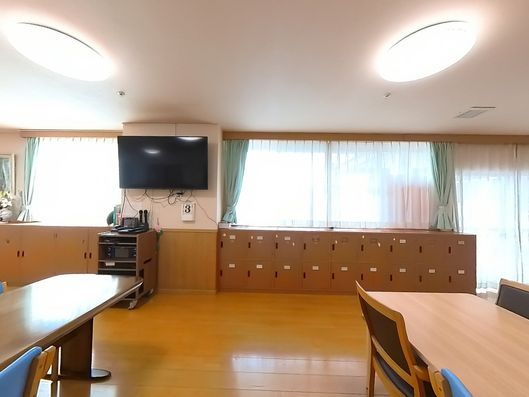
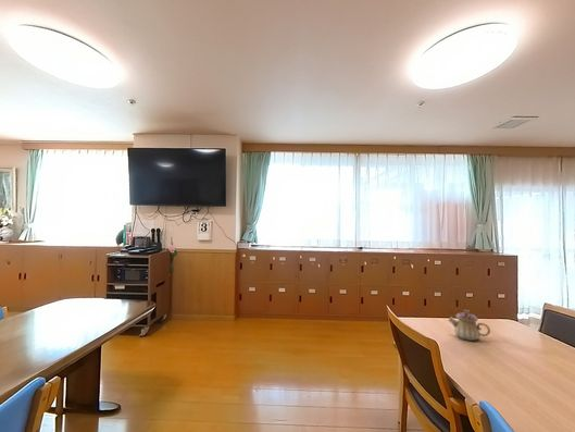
+ teapot (468, 323)
